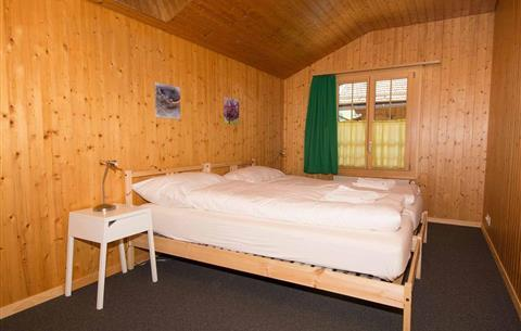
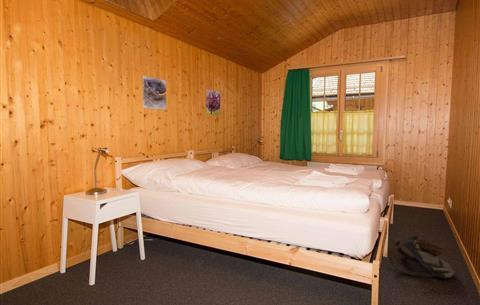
+ backpack (421, 254)
